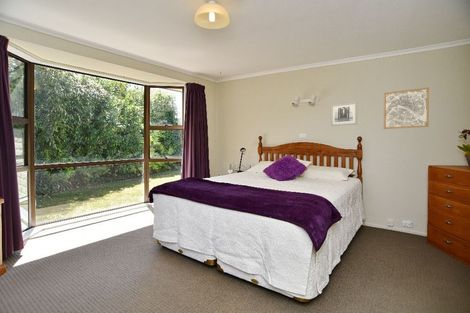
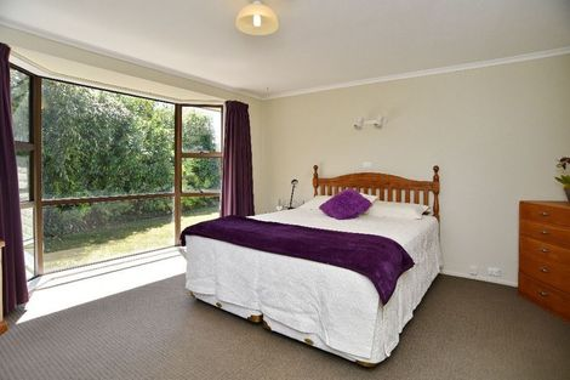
- wall art (343, 114)
- wall art (405, 109)
